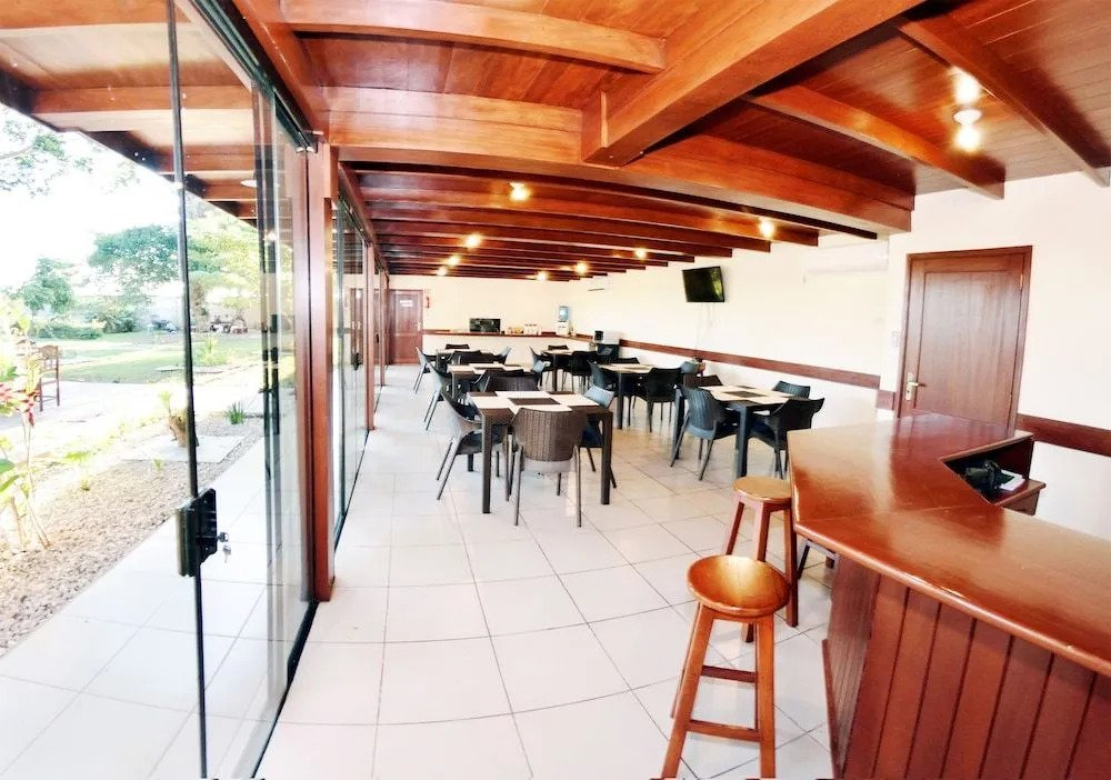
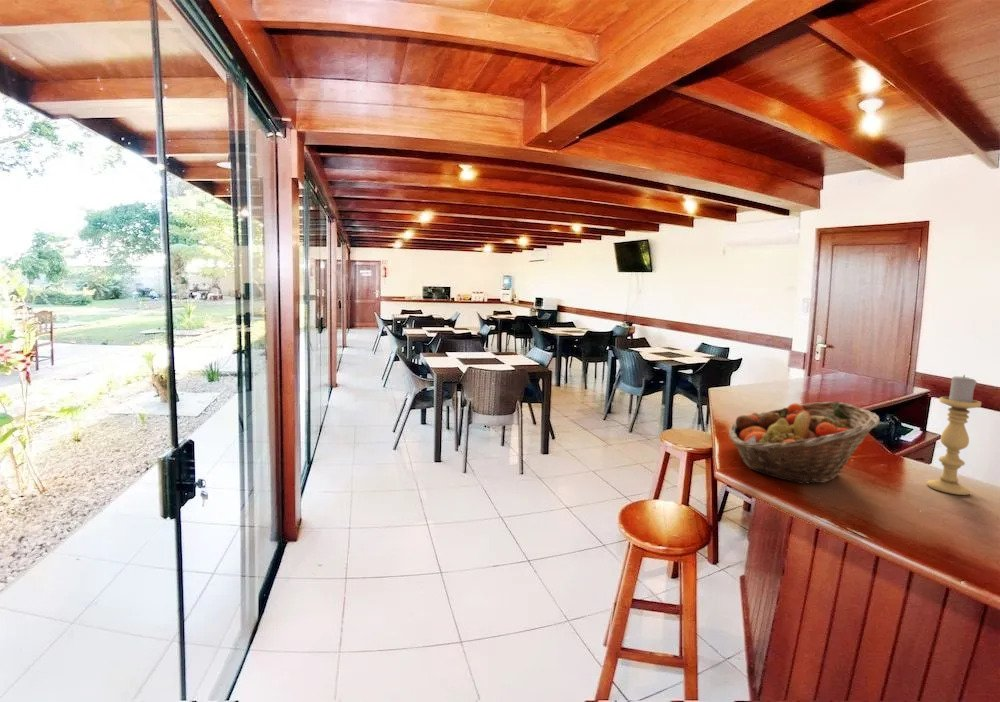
+ fruit basket (796, 435)
+ candle holder (955, 432)
